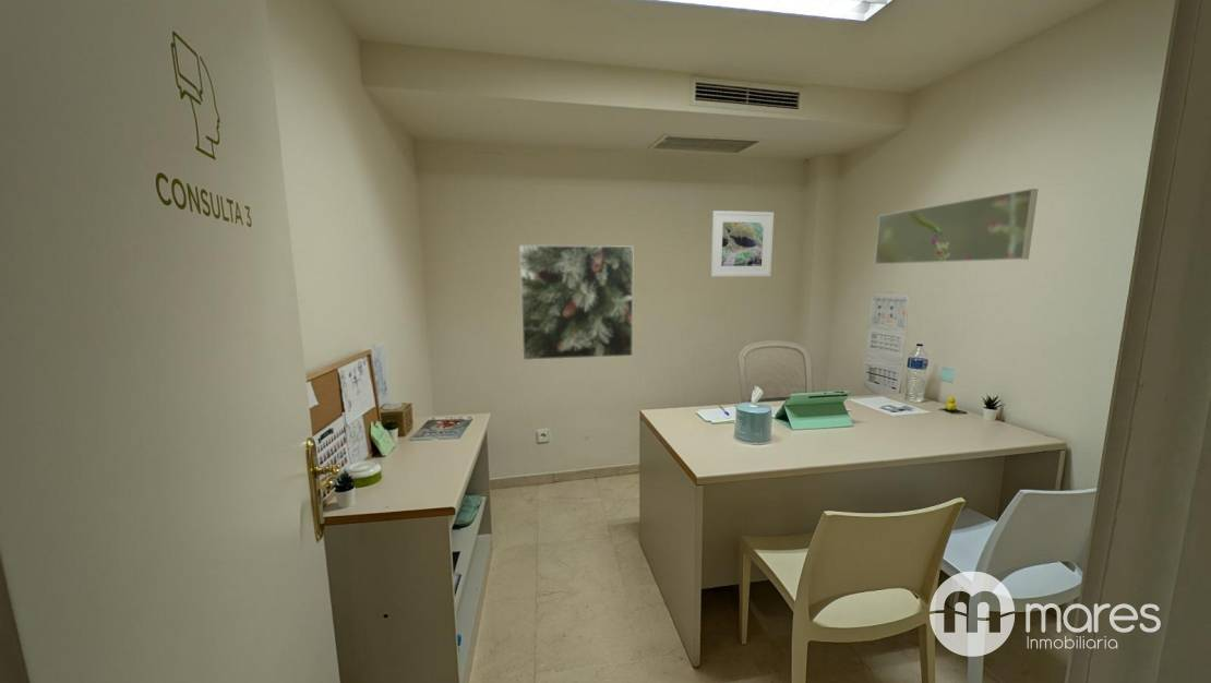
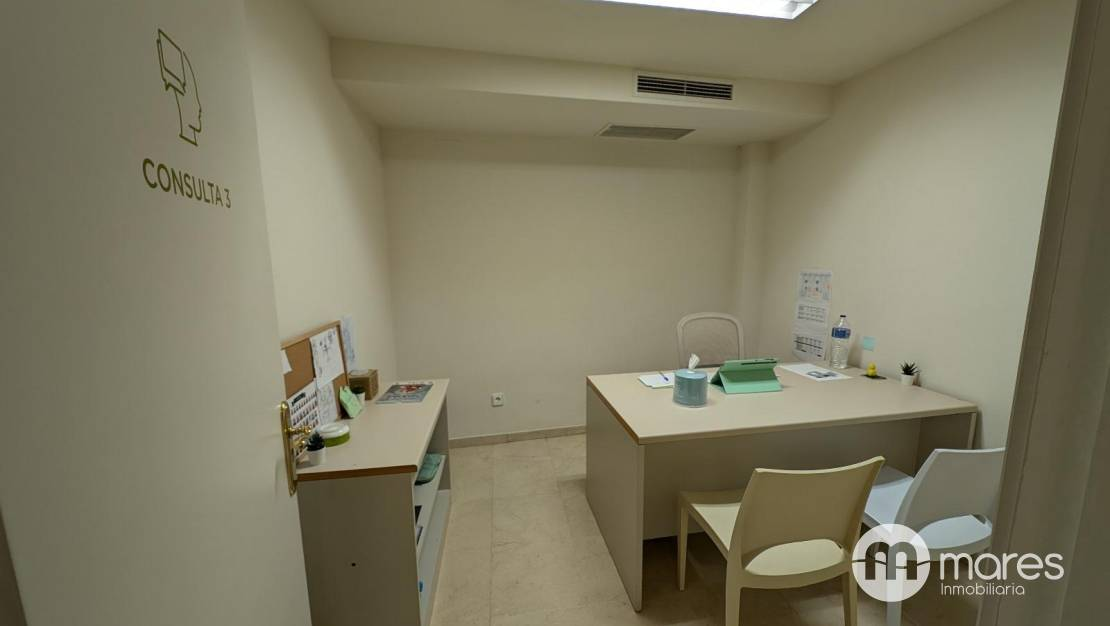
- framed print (742, 243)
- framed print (577, 302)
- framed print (940, 233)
